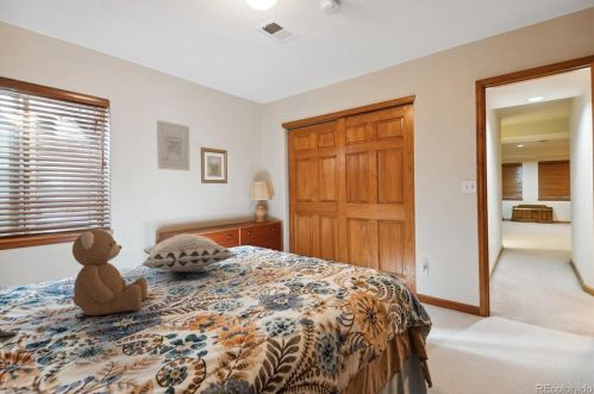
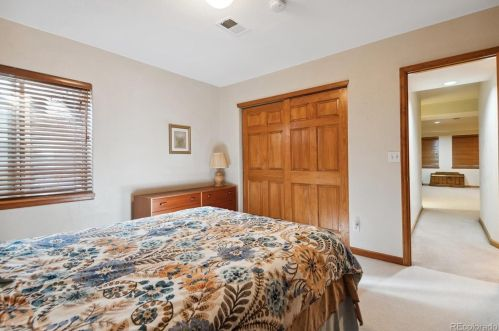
- decorative pillow (187, 252)
- teddy bear (110, 268)
- wall art (174, 146)
